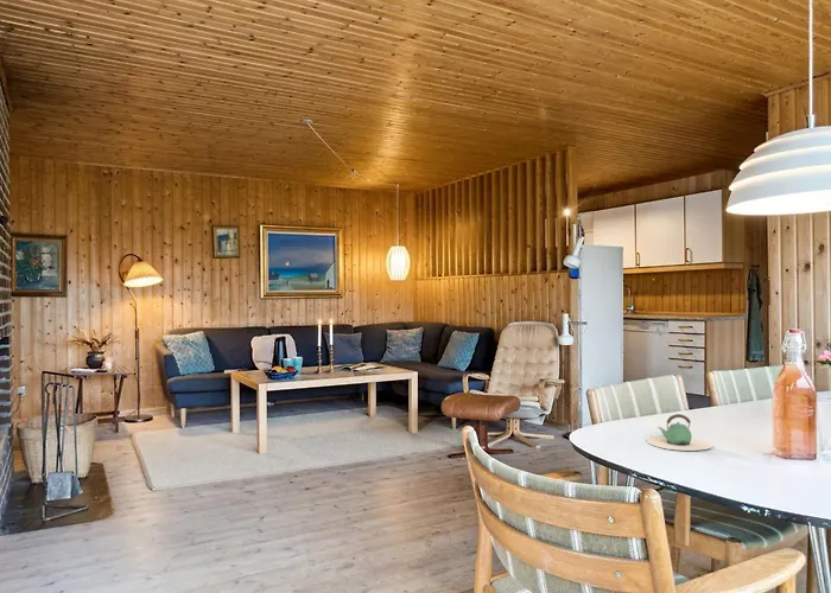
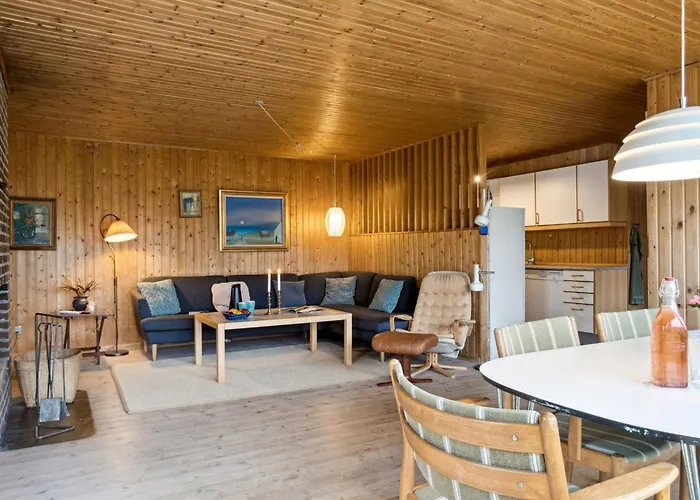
- teapot (678, 428)
